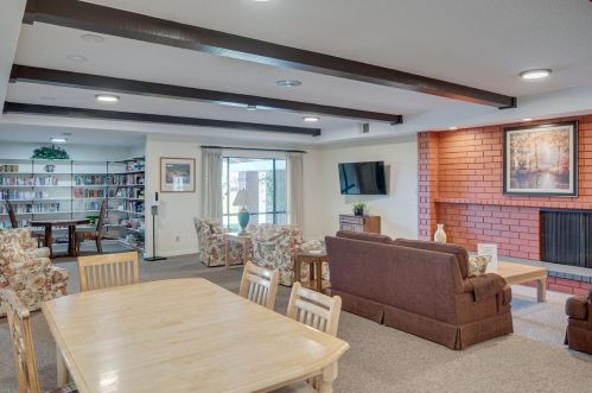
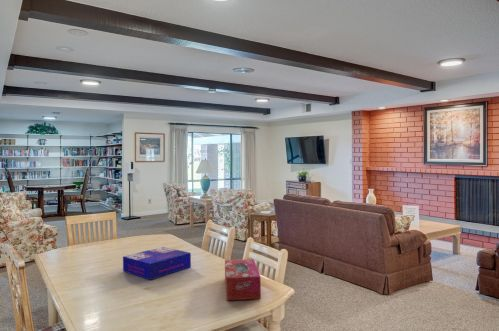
+ board game (157, 261)
+ tissue box (241, 278)
